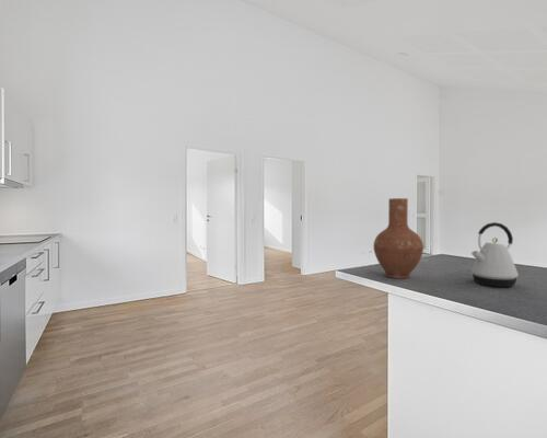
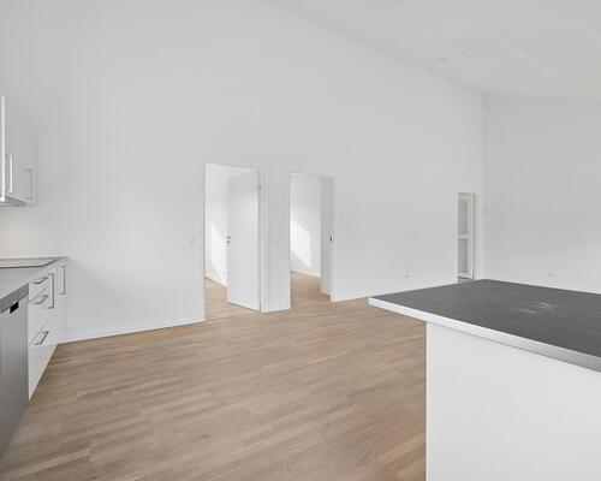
- kettle (492, 253)
- vase (397, 237)
